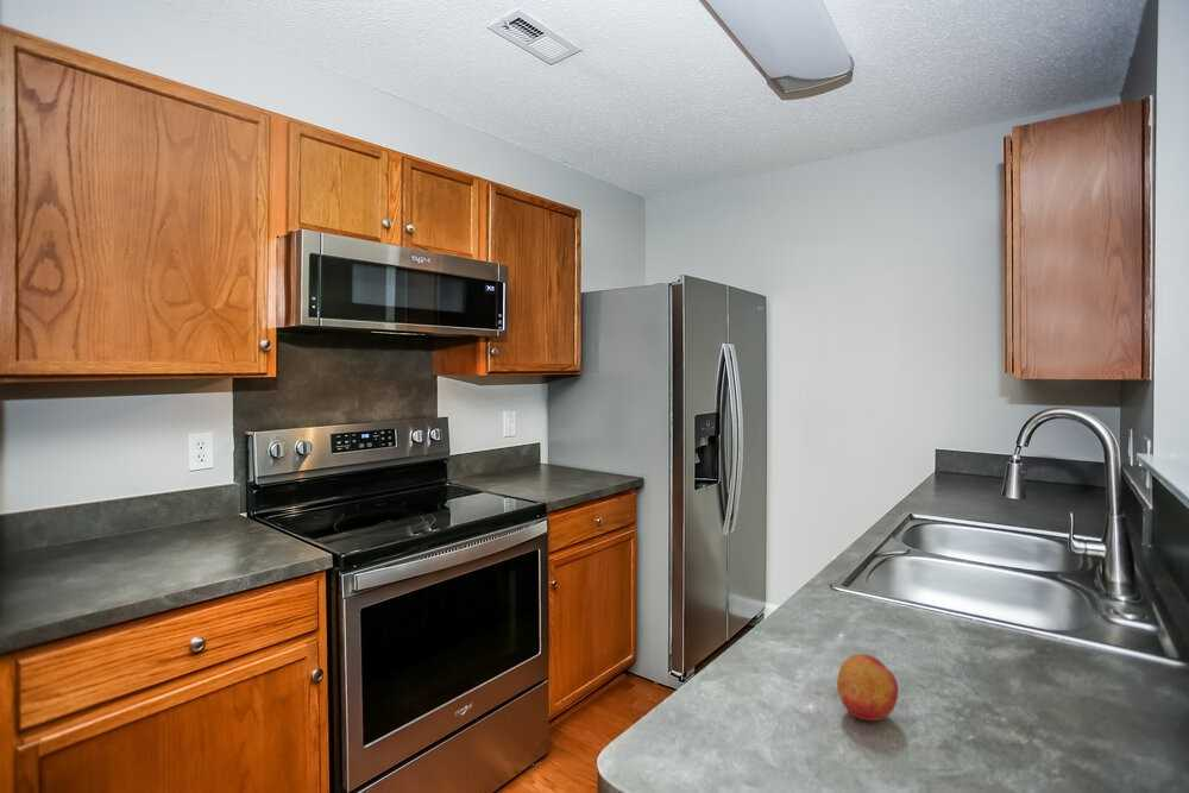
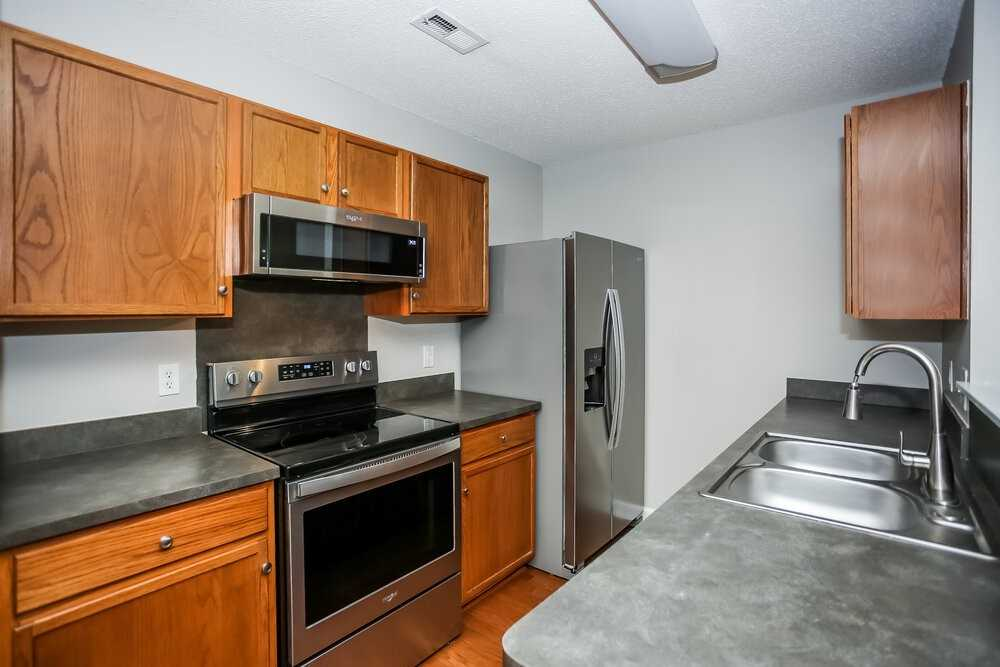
- fruit (867, 686)
